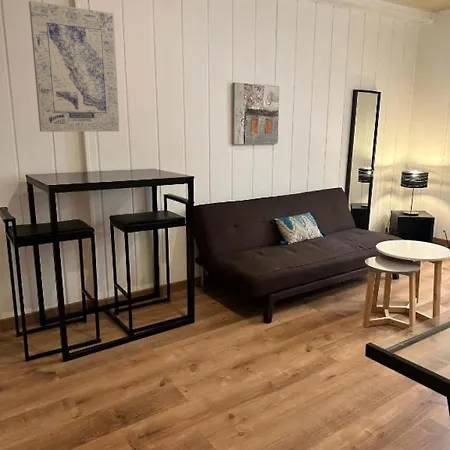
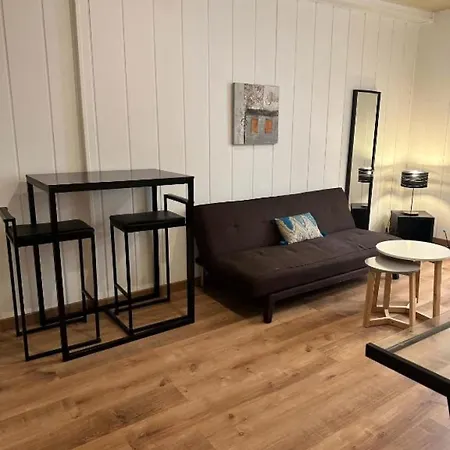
- wall art (77, 71)
